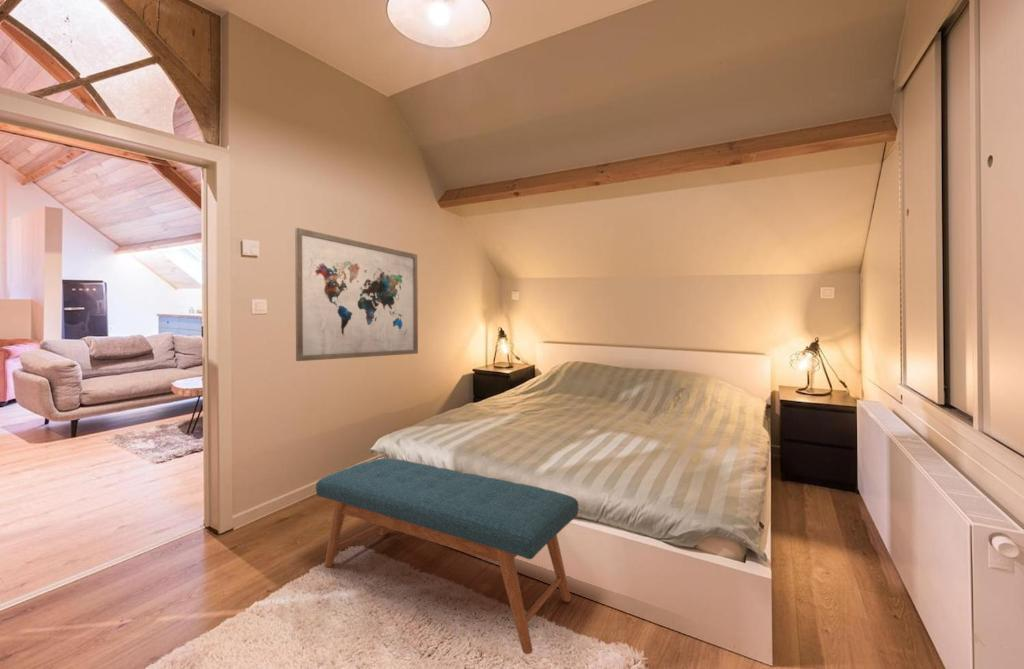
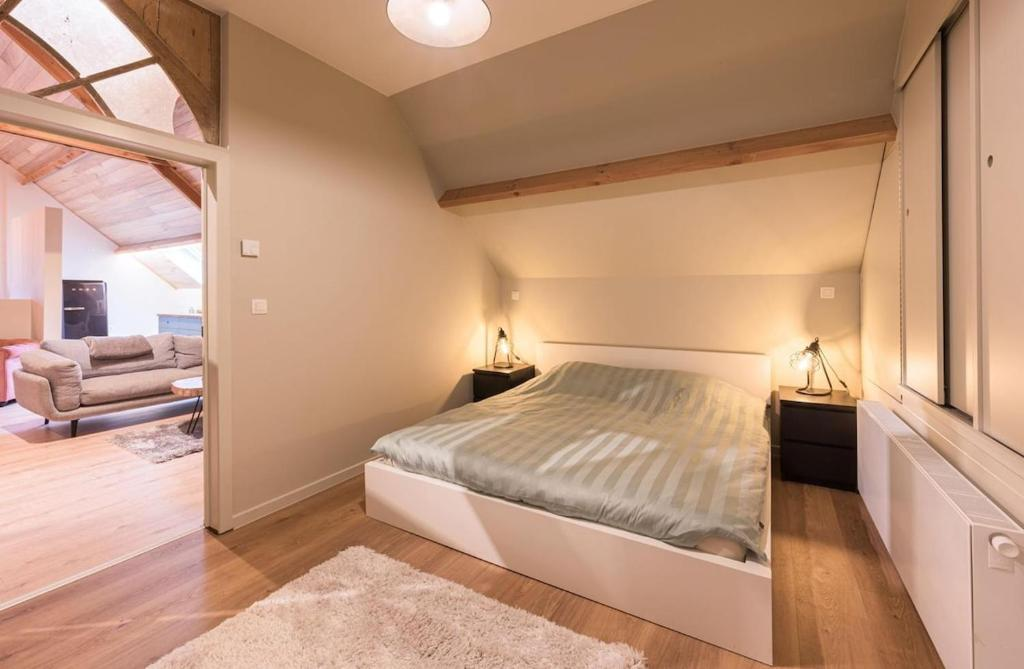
- bench (439, 531)
- wall art (365, 300)
